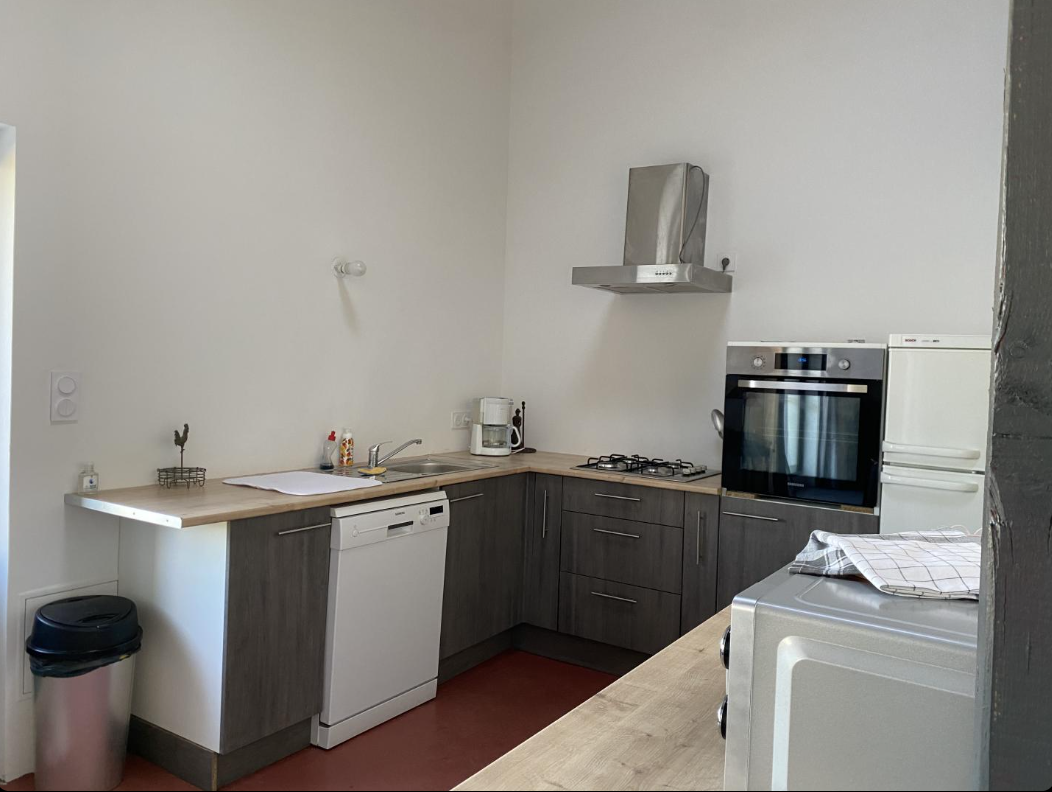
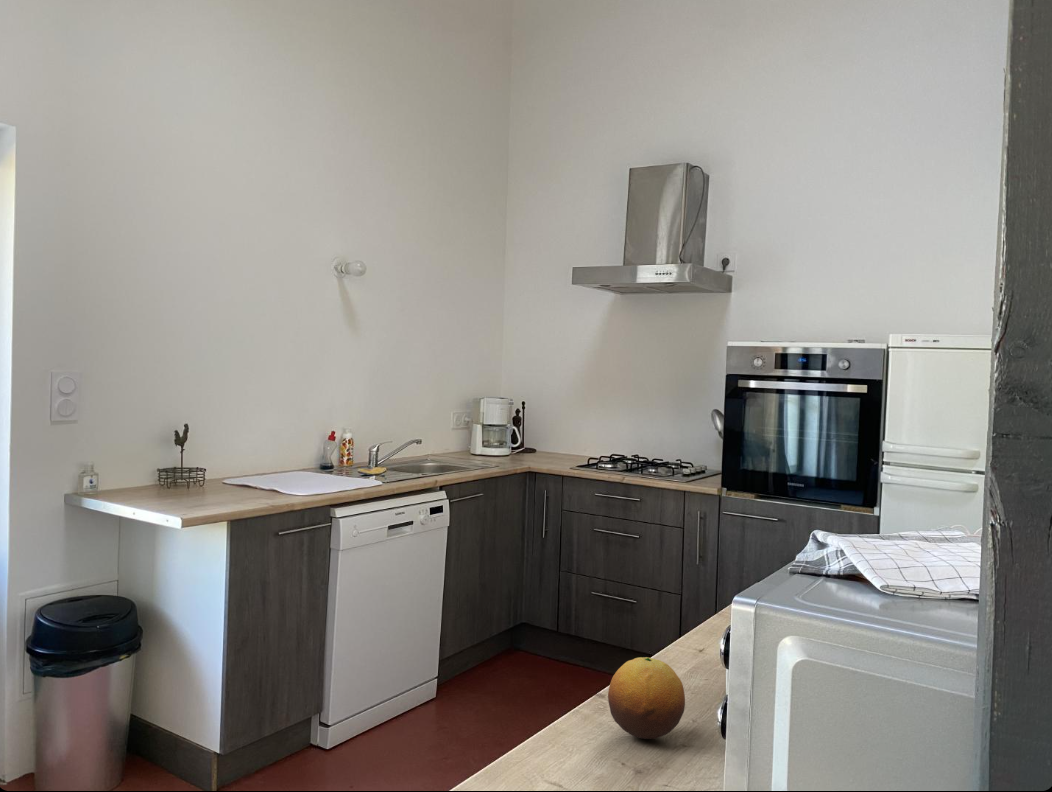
+ fruit (646, 697)
